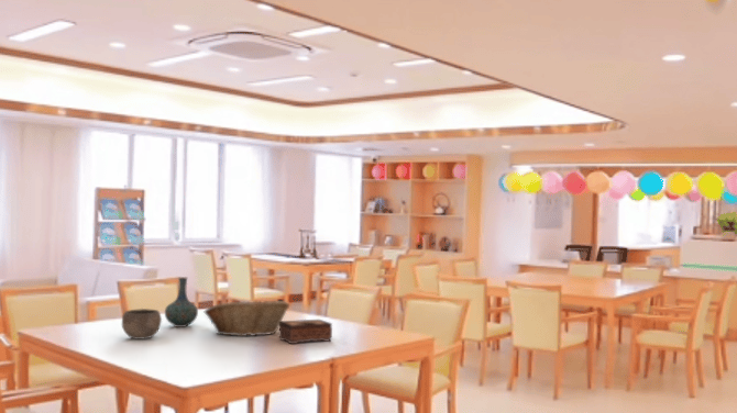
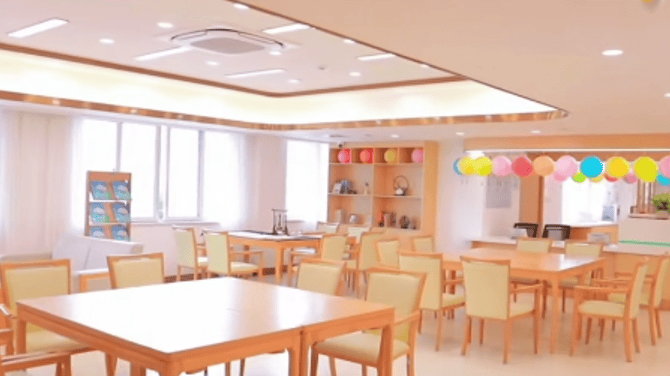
- vase (182, 301)
- bowl (141, 324)
- tissue box (305, 331)
- fruit basket (248, 315)
